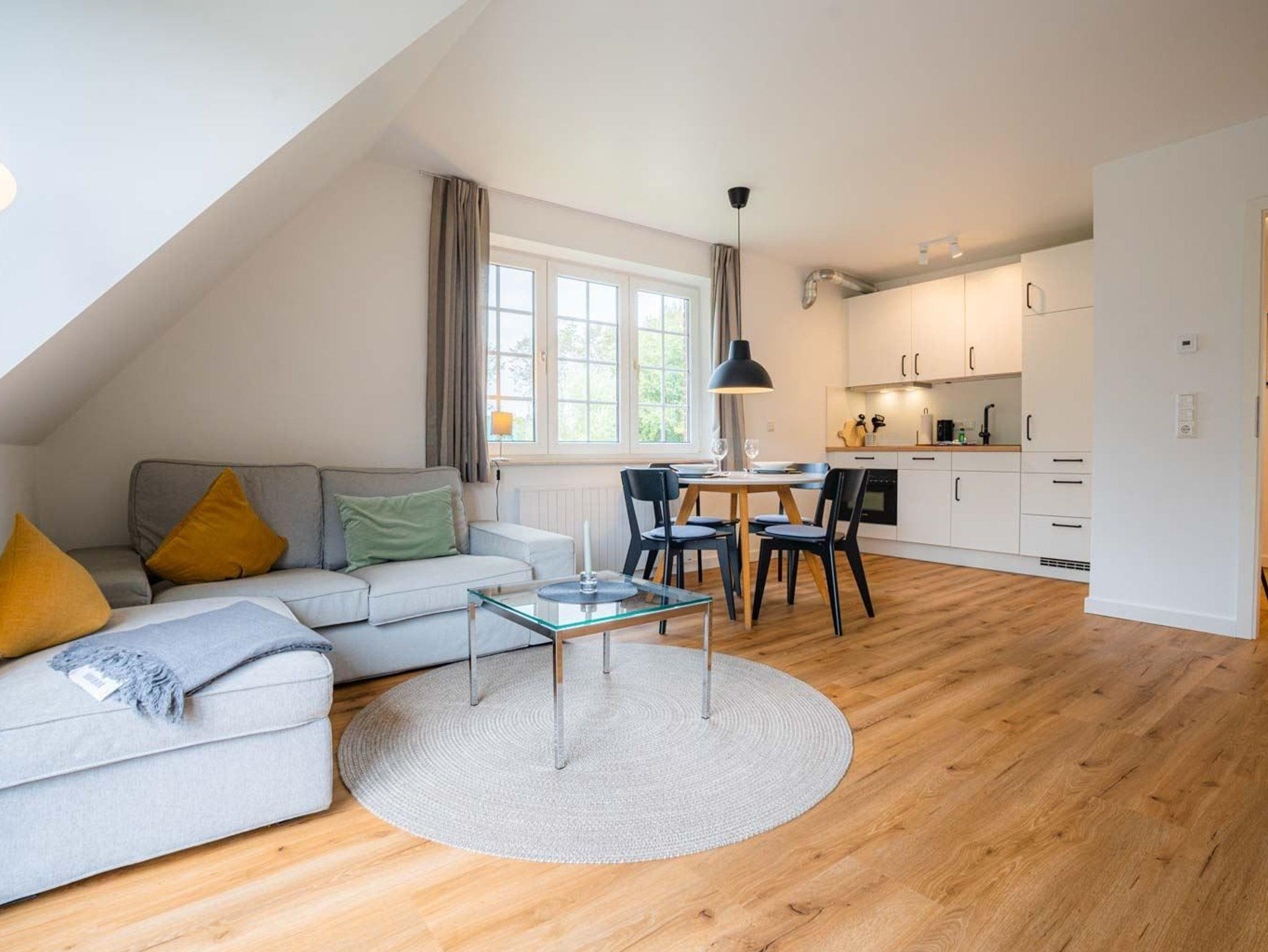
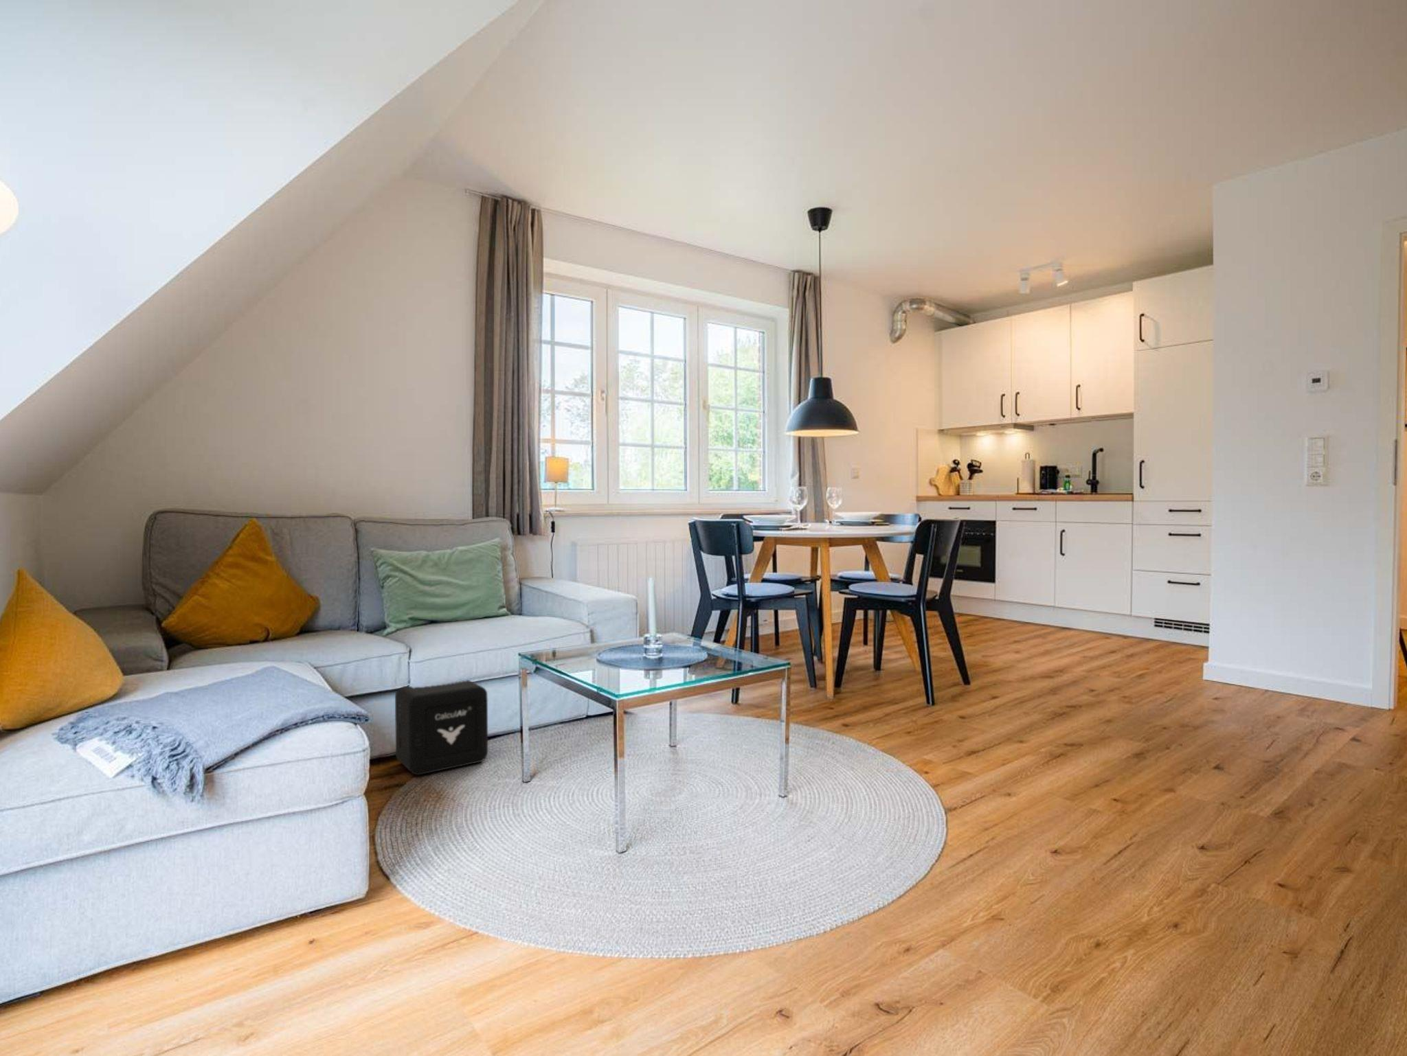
+ air purifier (443, 724)
